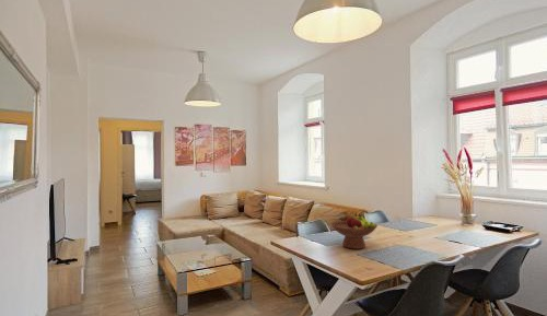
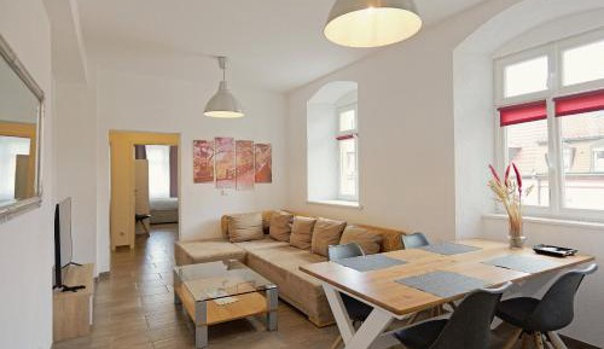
- fruit bowl (353, 231)
